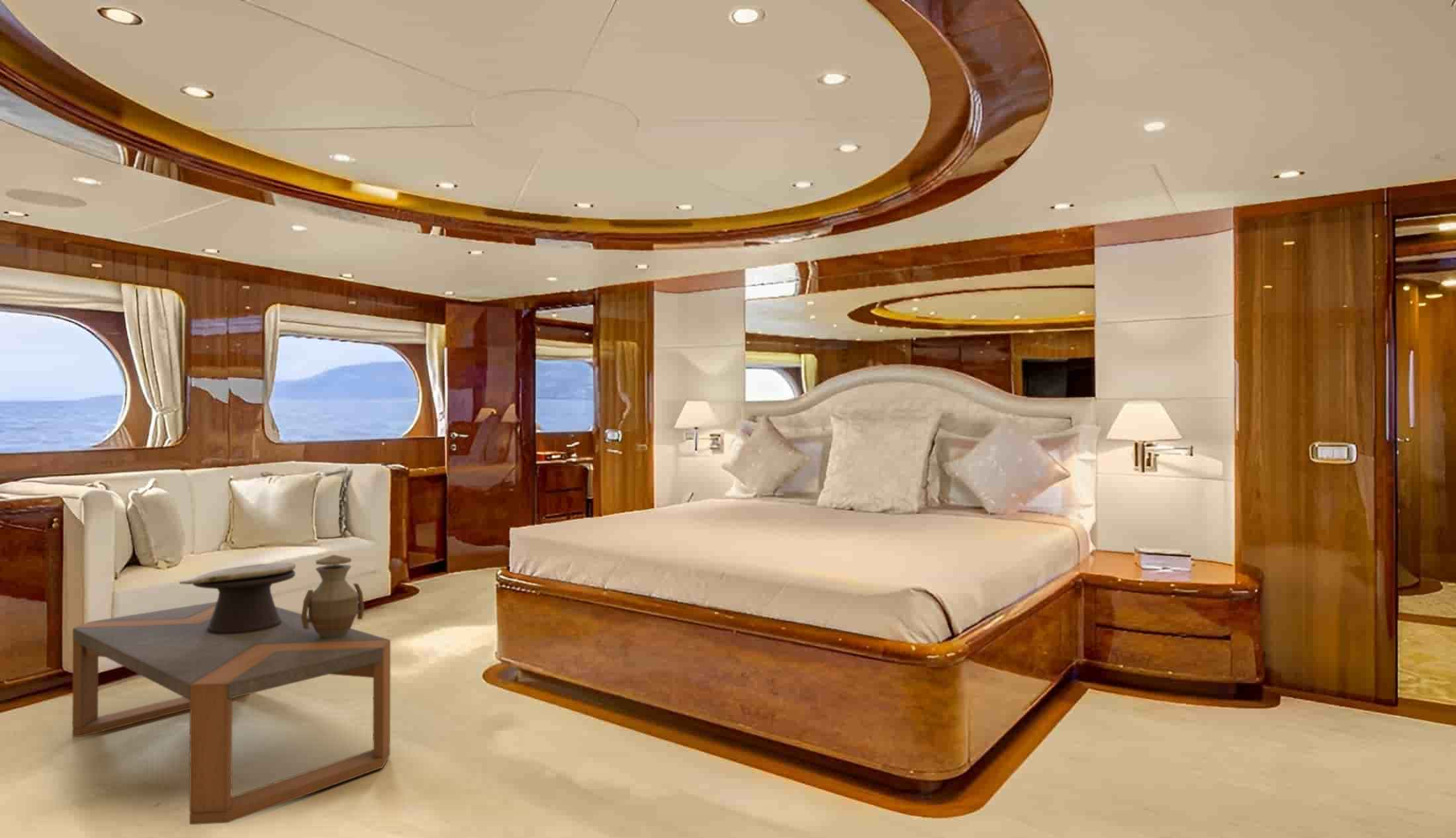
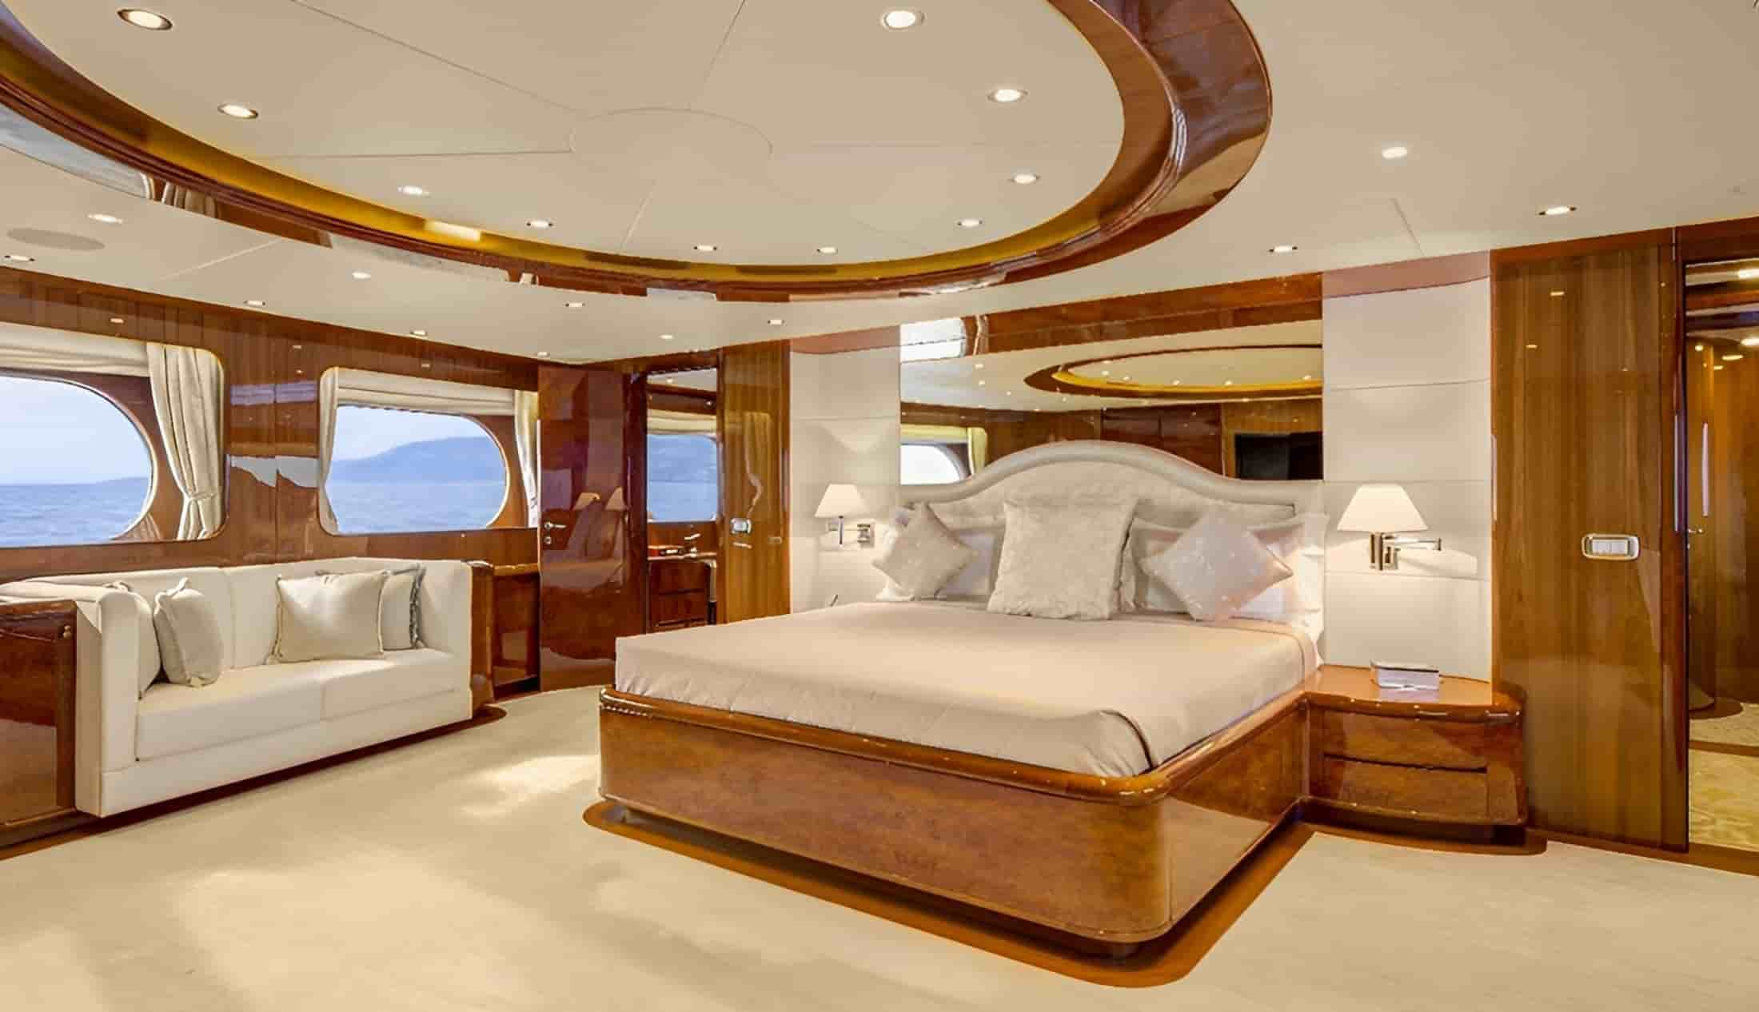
- decorative bowl (239, 597)
- coffee table (226, 690)
- vase (334, 594)
